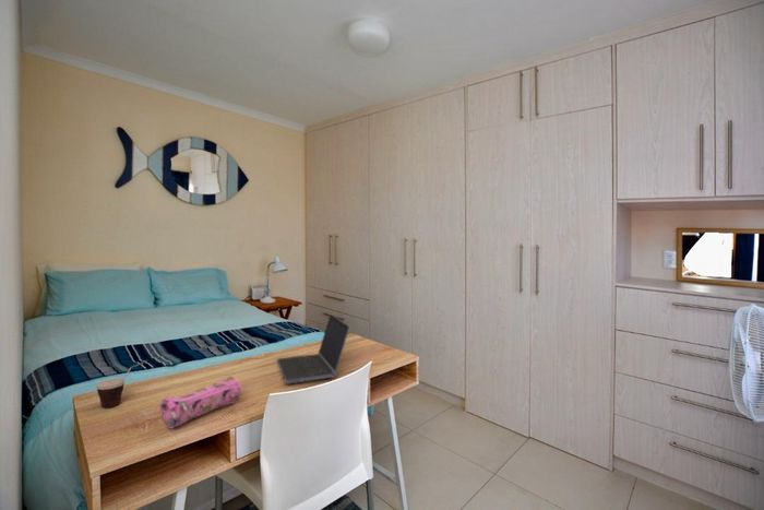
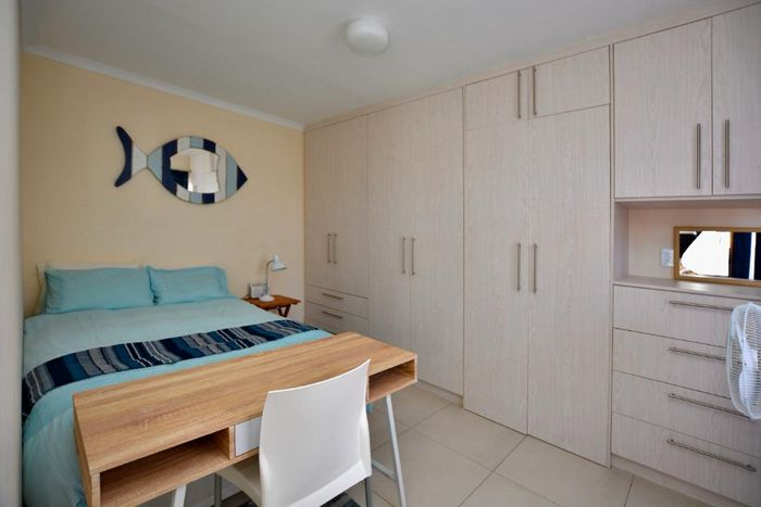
- laptop computer (320, 347)
- pencil case (203, 400)
- cup (122, 383)
